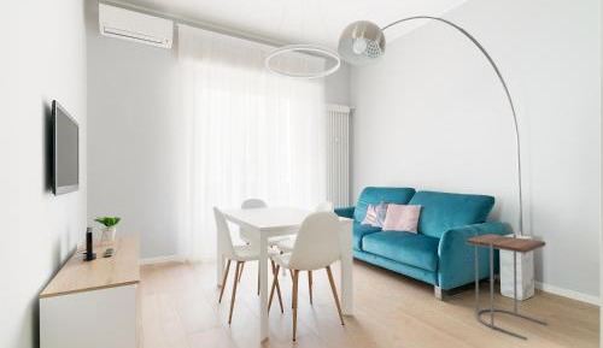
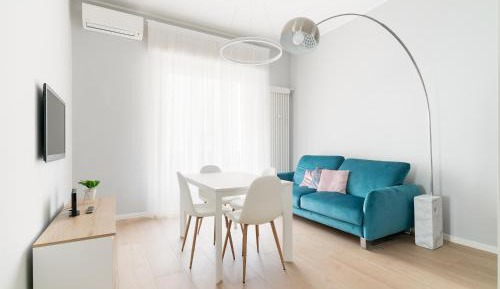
- side table (514, 278)
